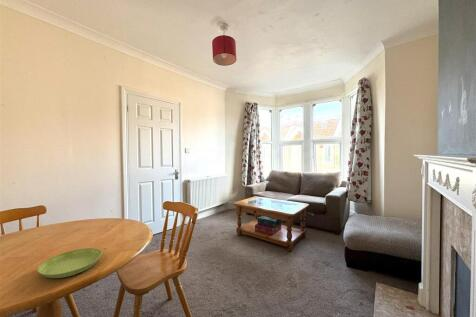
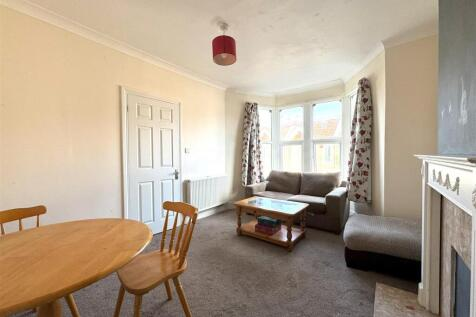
- saucer (72, 263)
